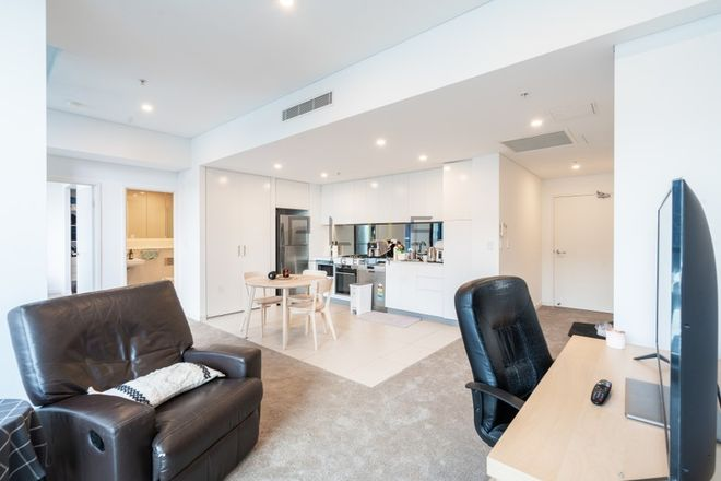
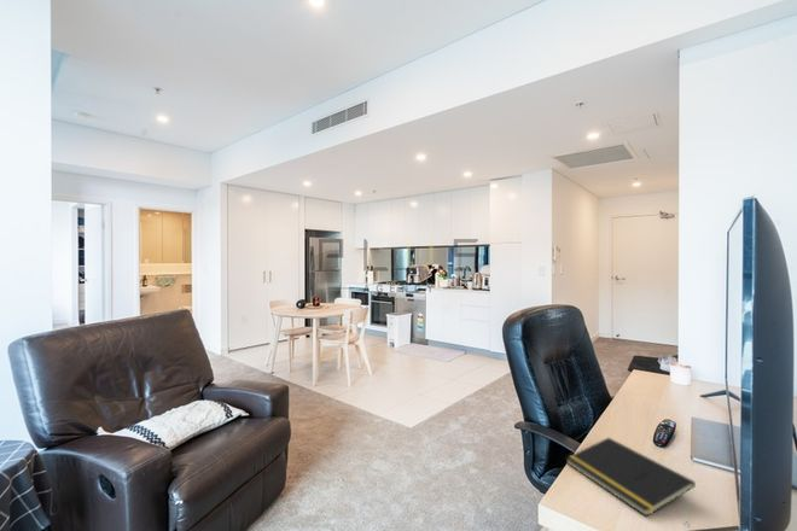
+ notepad (624, 471)
